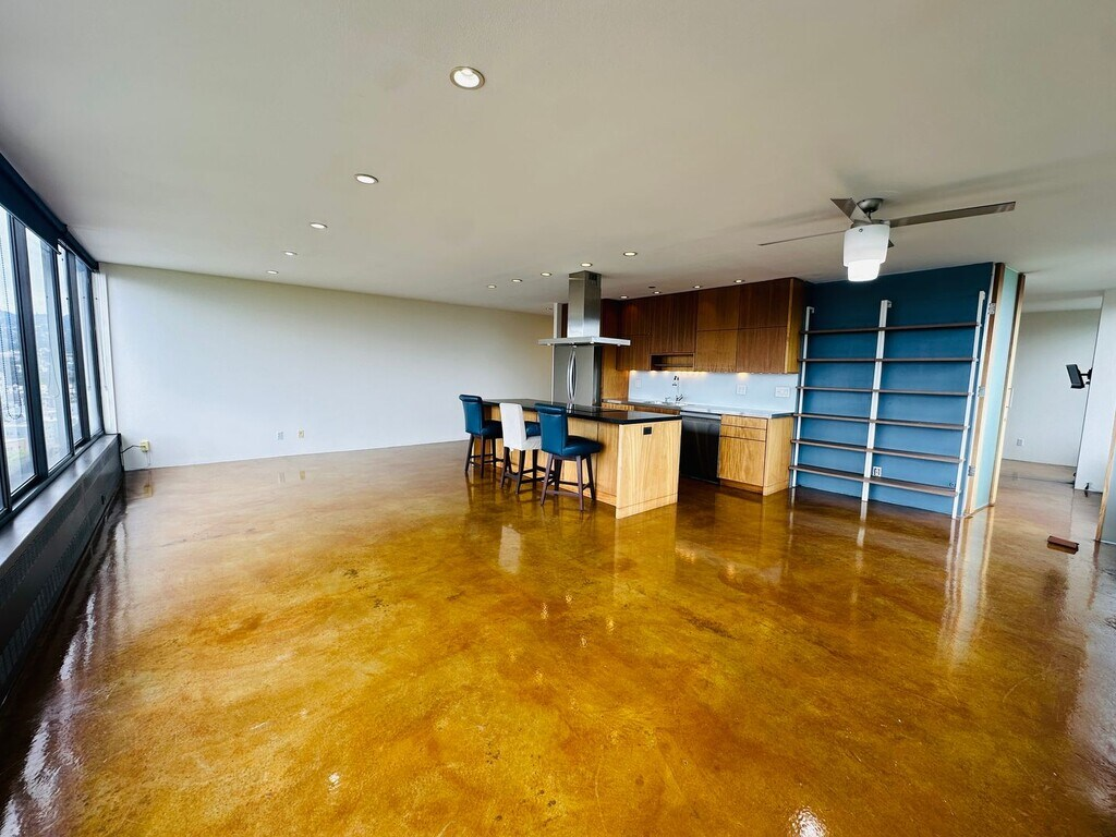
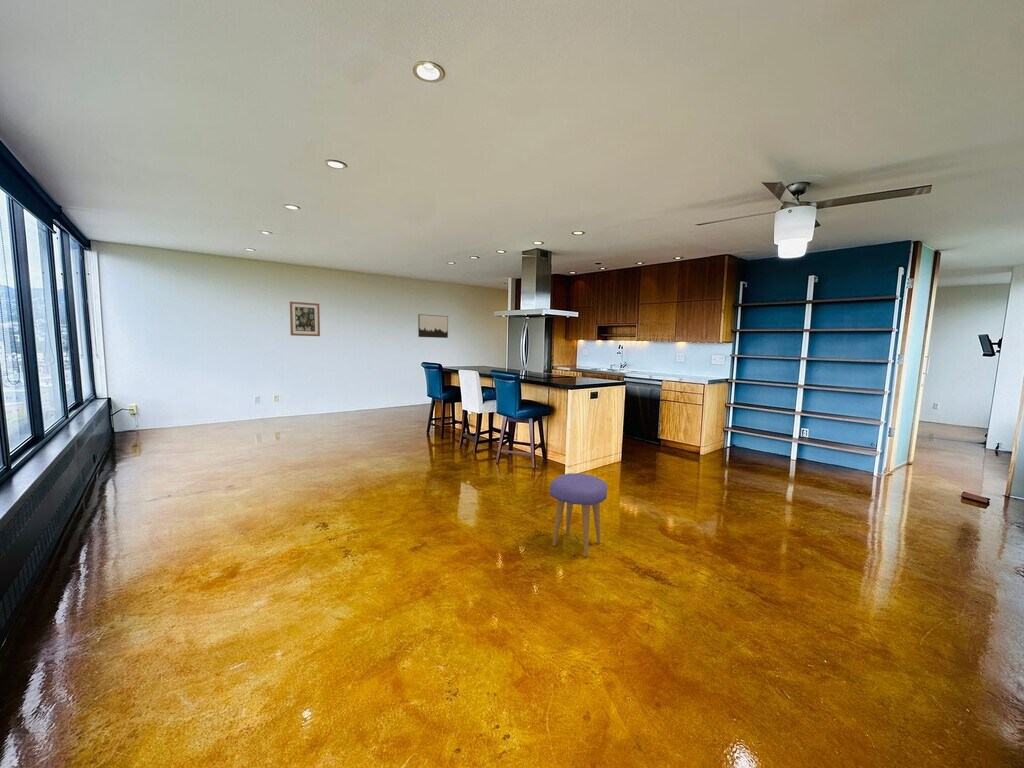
+ wall art (433, 326)
+ stool (582, 512)
+ wall art (305, 319)
